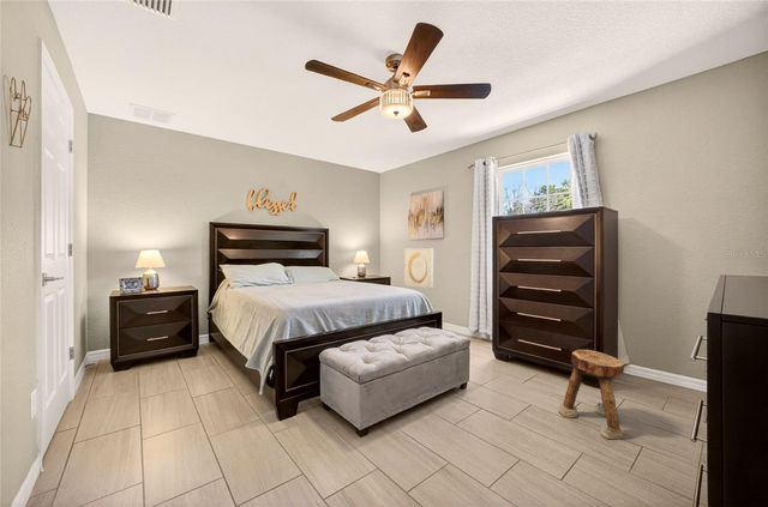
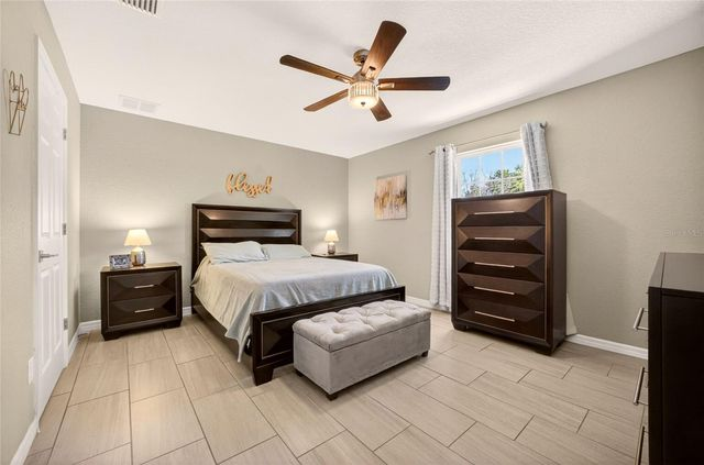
- stool (600, 388)
- wall art (418, 267)
